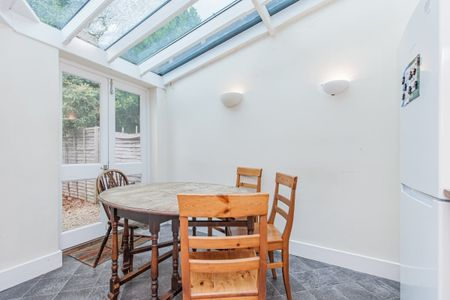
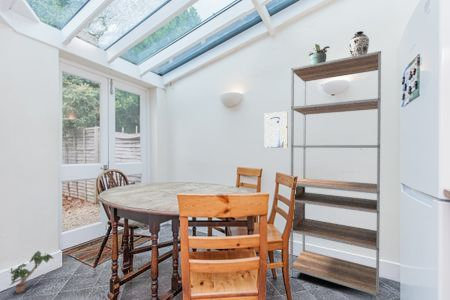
+ shelving unit (331, 180)
+ decorative vase (359, 48)
+ potted plant (319, 56)
+ potted plant (33, 270)
+ wall art (275, 130)
